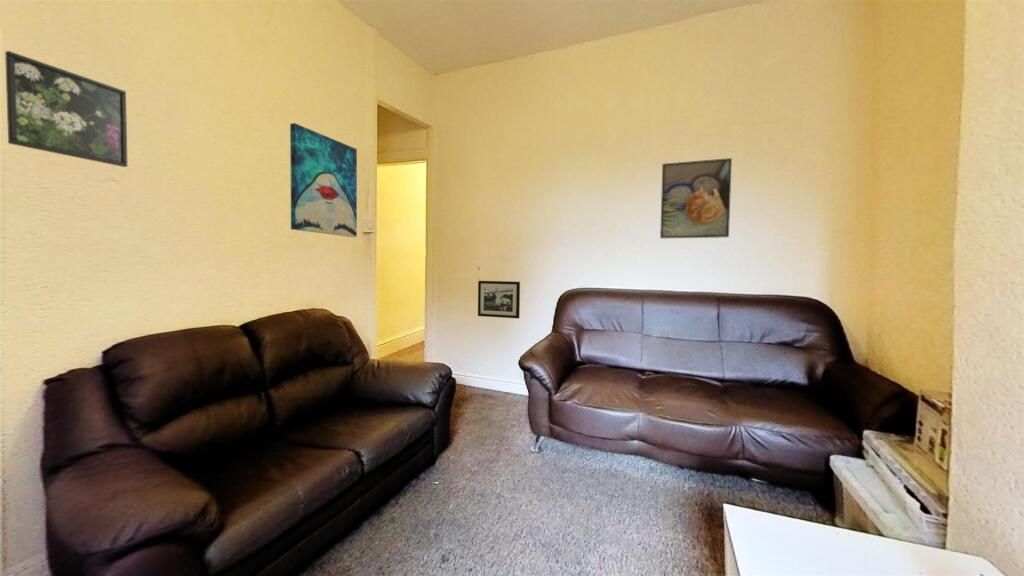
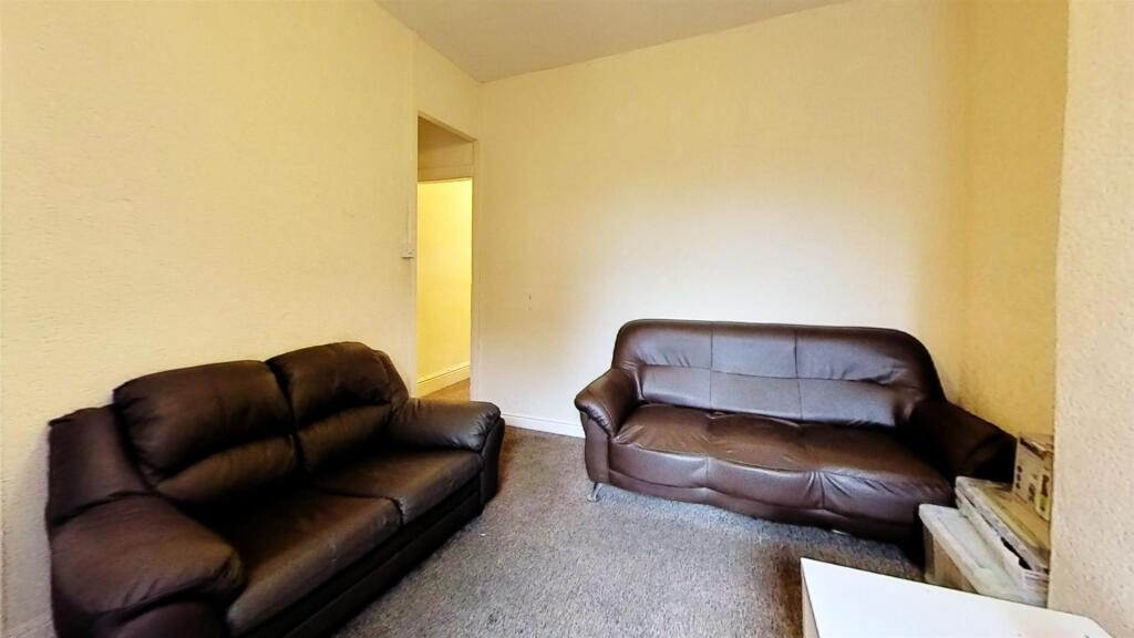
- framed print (72, 114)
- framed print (694, 199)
- picture frame (498, 299)
- wall art (326, 185)
